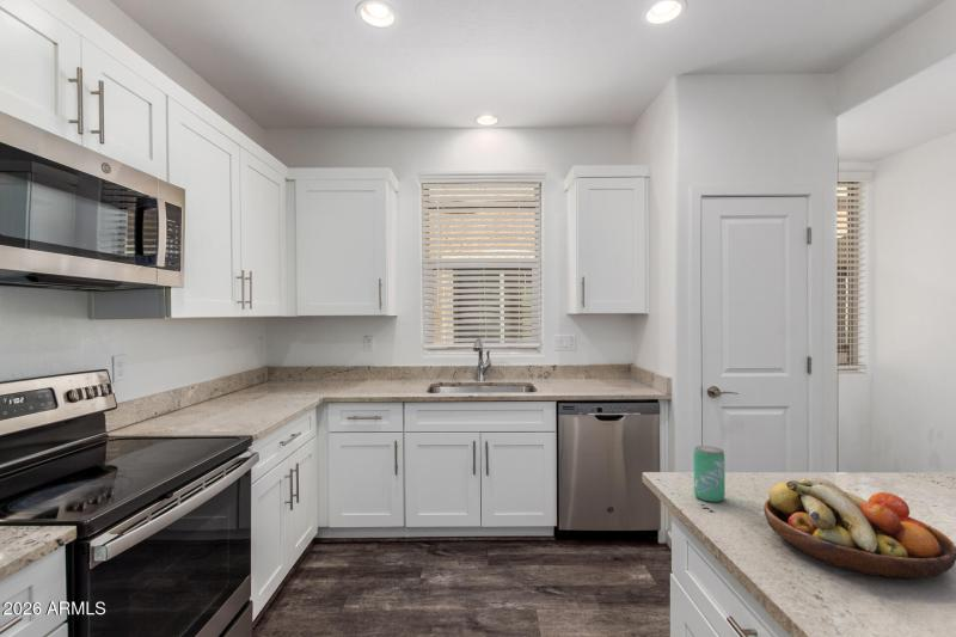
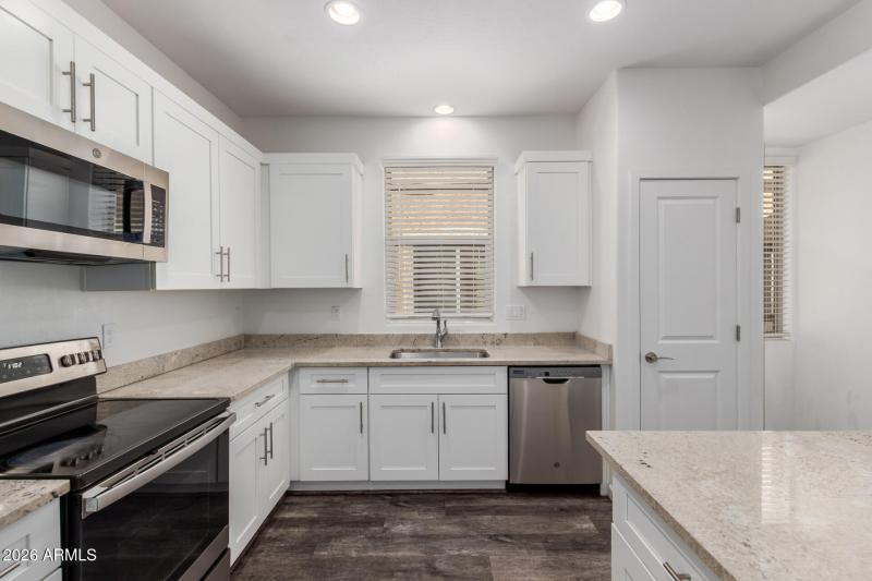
- fruit bowl (851, 516)
- beverage can (709, 472)
